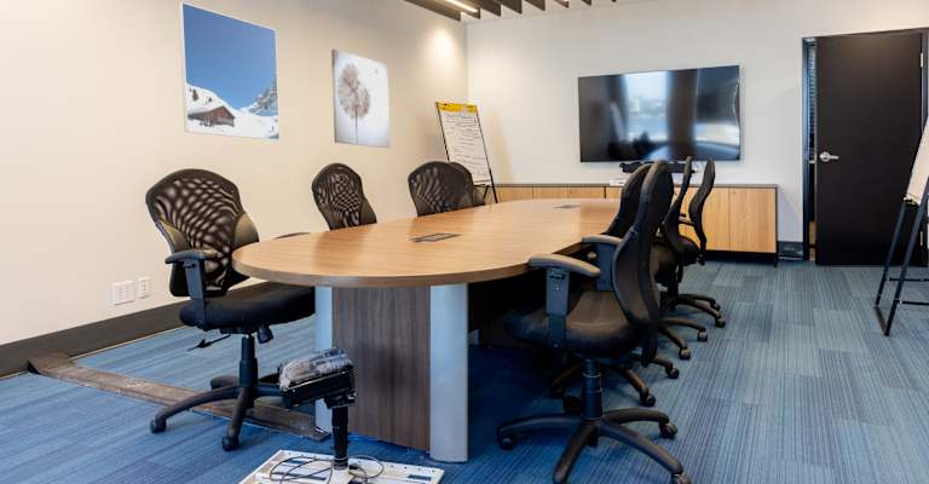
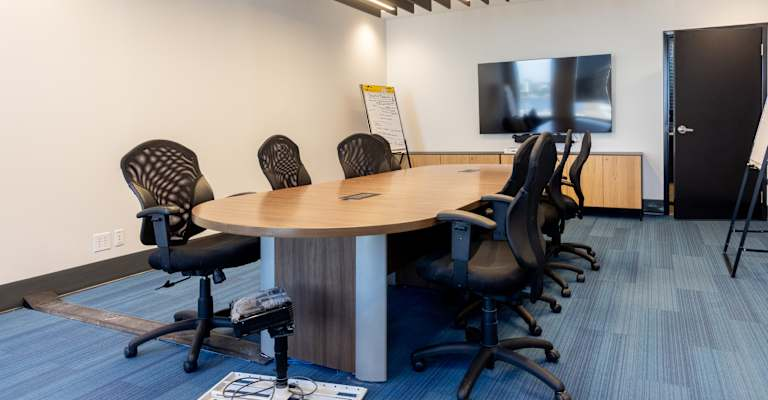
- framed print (232, 76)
- wall art (362, 102)
